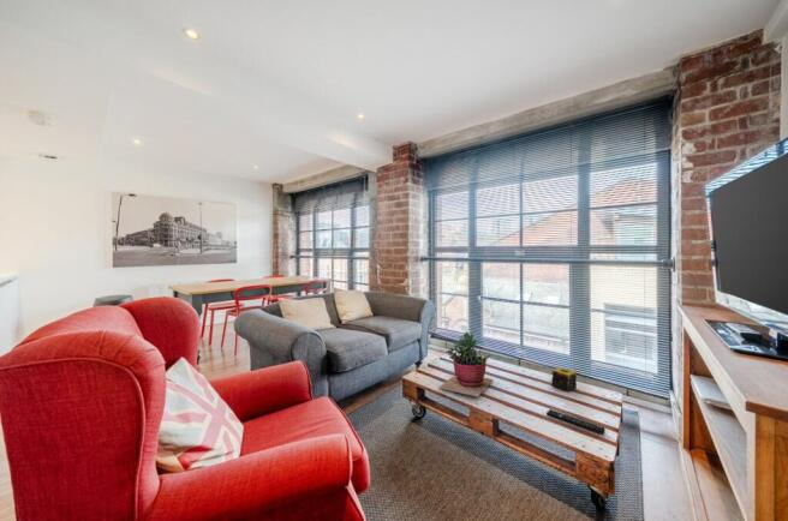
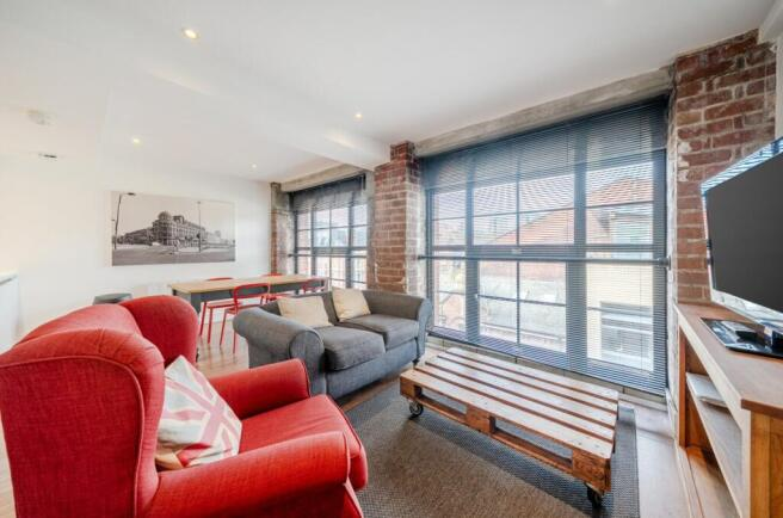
- succulent plant (466, 357)
- remote control (574, 420)
- candle (563, 378)
